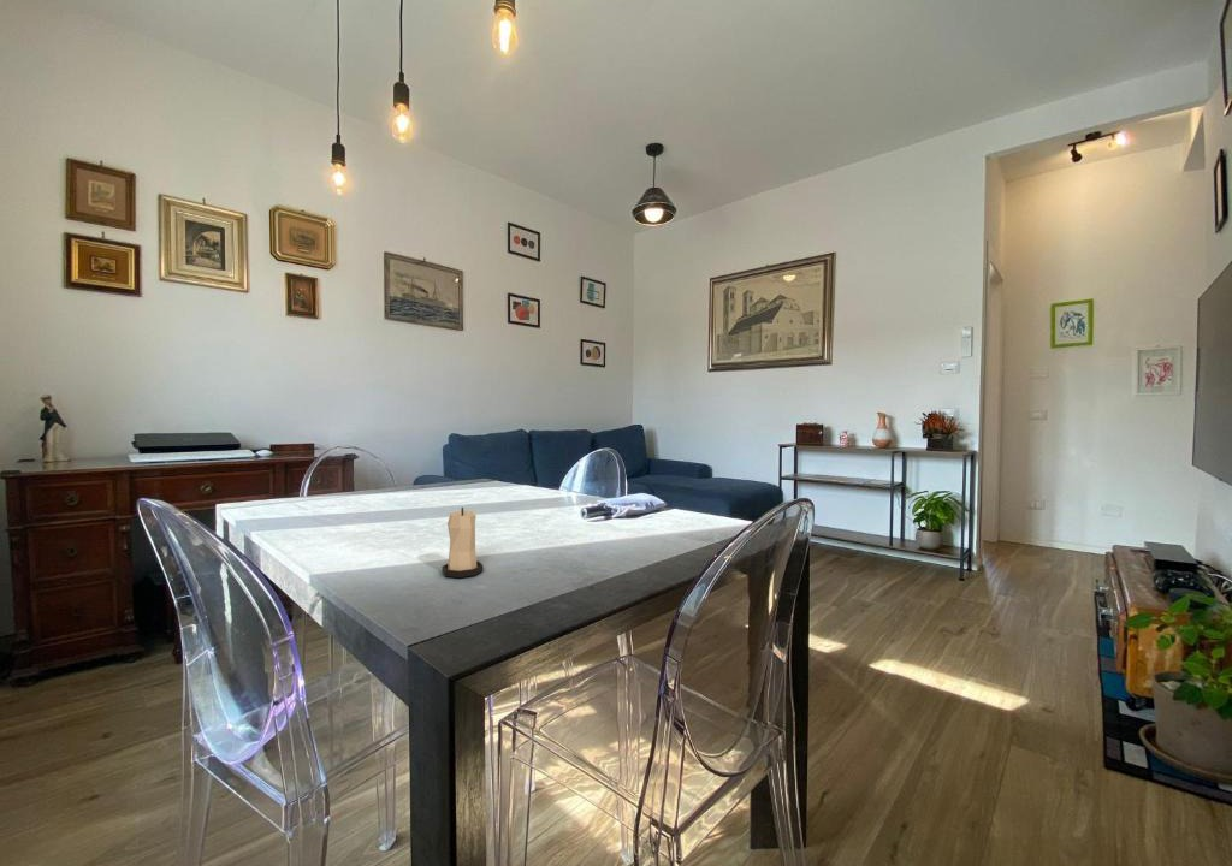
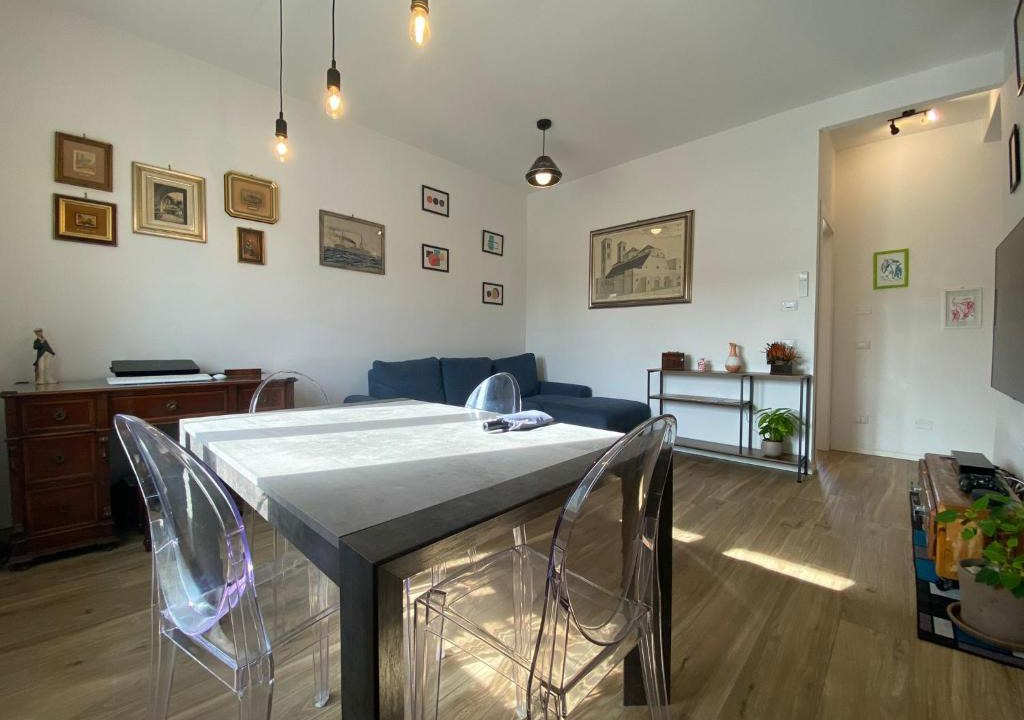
- candle (462, 539)
